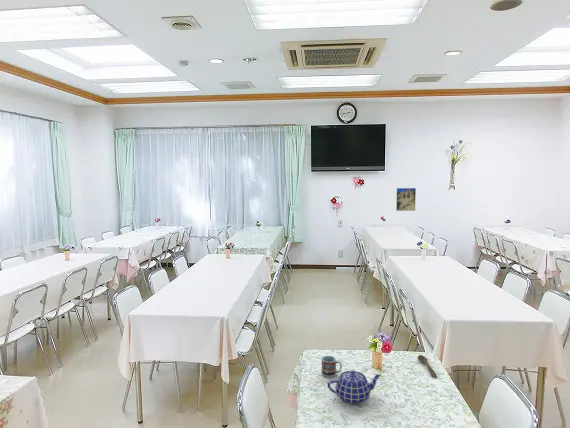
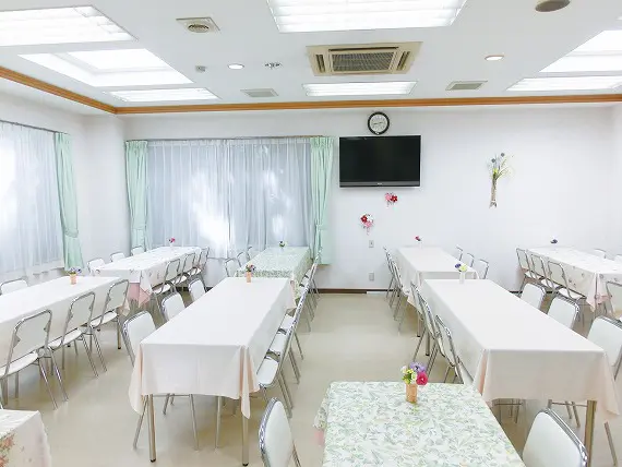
- cup (331, 366)
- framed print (405, 199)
- teapot (354, 384)
- spoon (427, 365)
